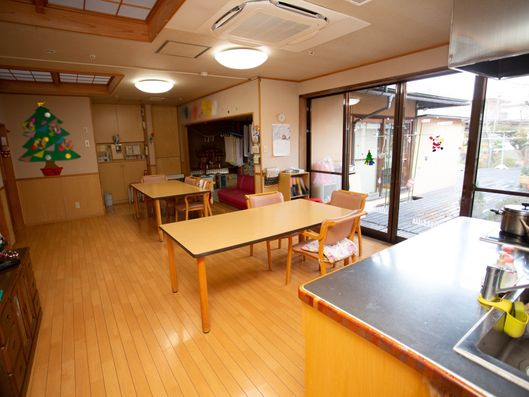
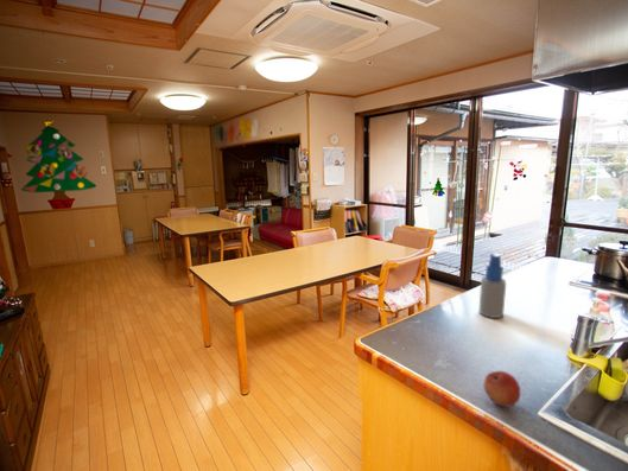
+ apple (501, 388)
+ spray bottle (493, 284)
